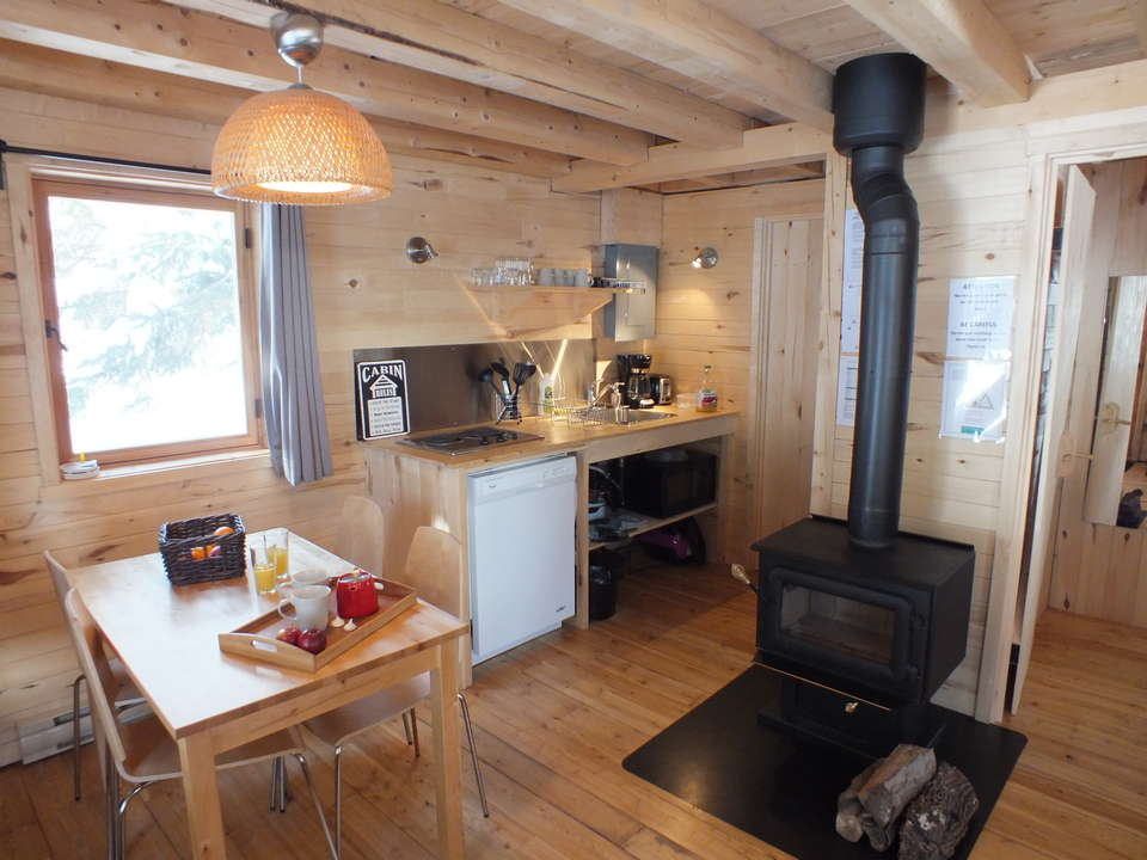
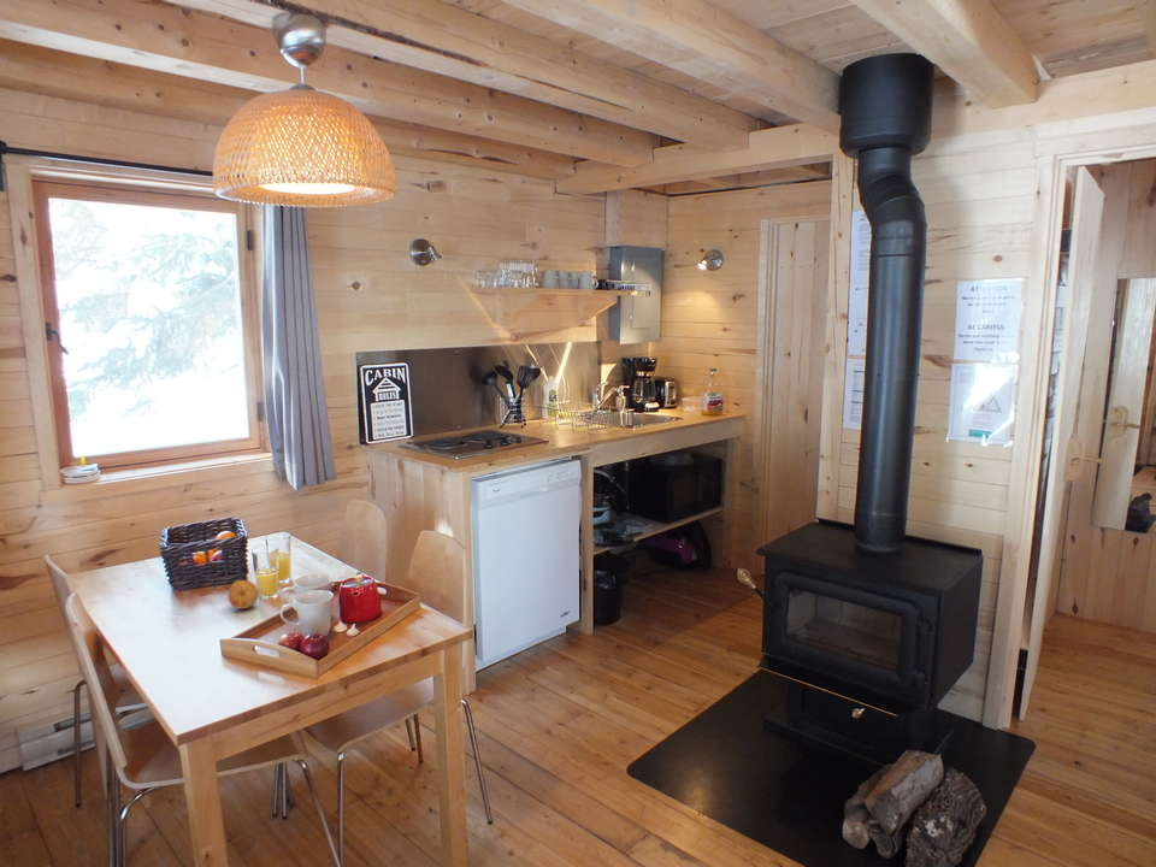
+ fruit (243, 594)
